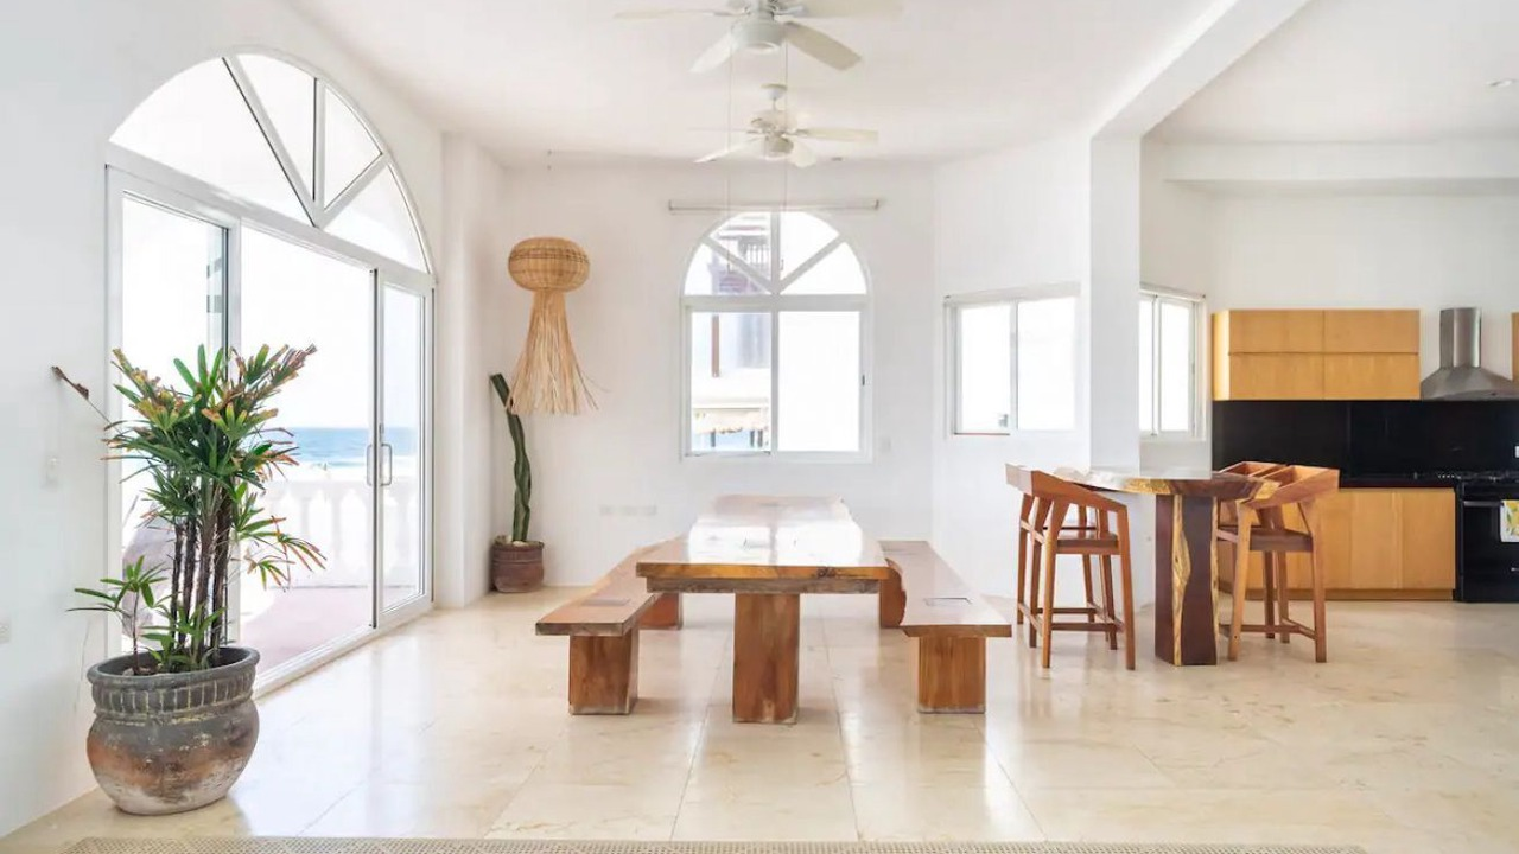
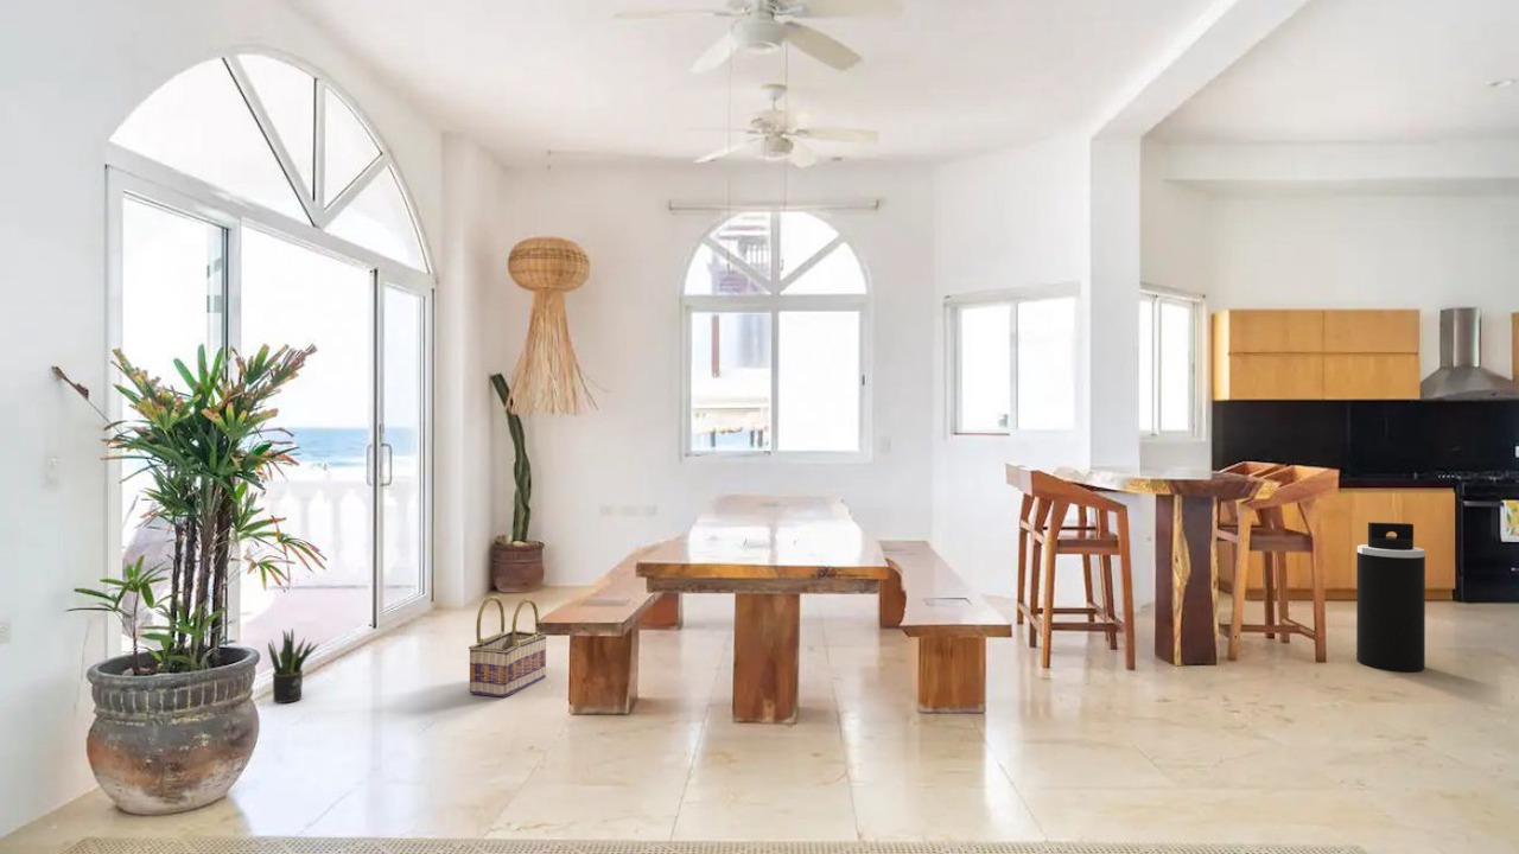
+ trash can (1390, 593)
+ potted plant (291, 664)
+ basket (508, 640)
